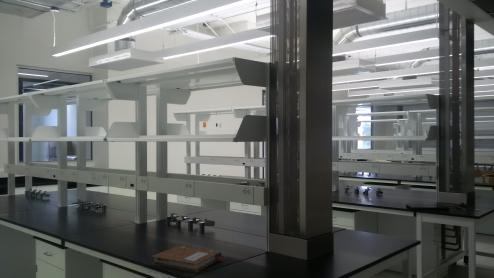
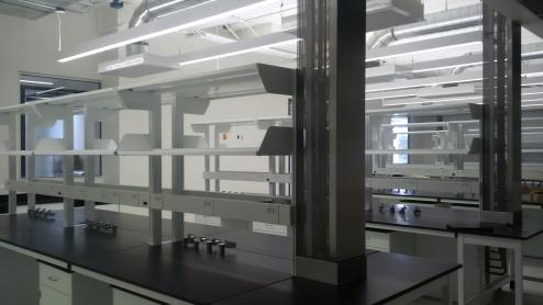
- notebook (188, 257)
